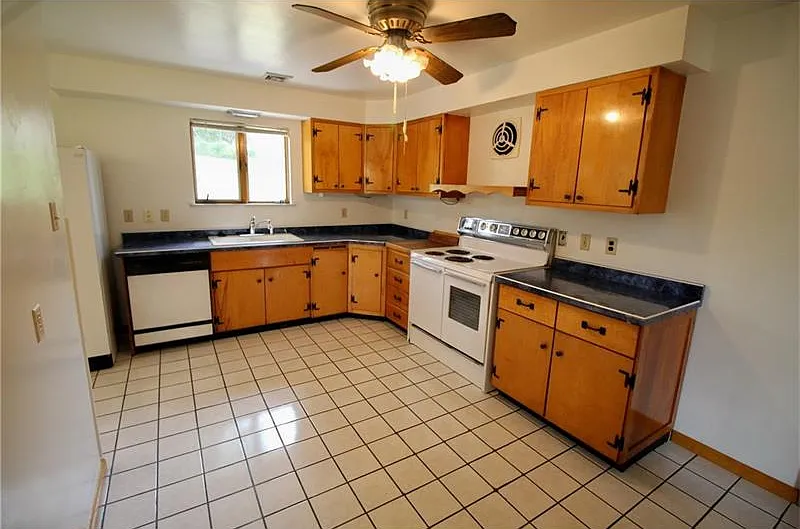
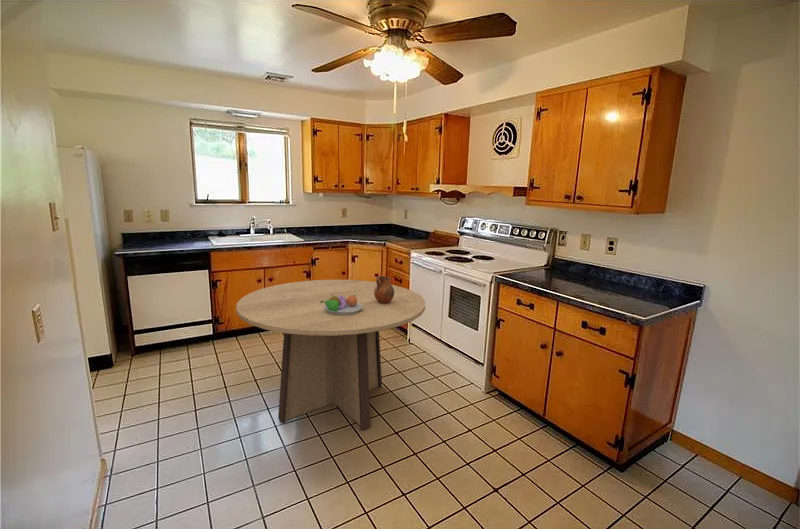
+ pitcher (384, 288)
+ fruit bowl (341, 302)
+ dining table (334, 351)
